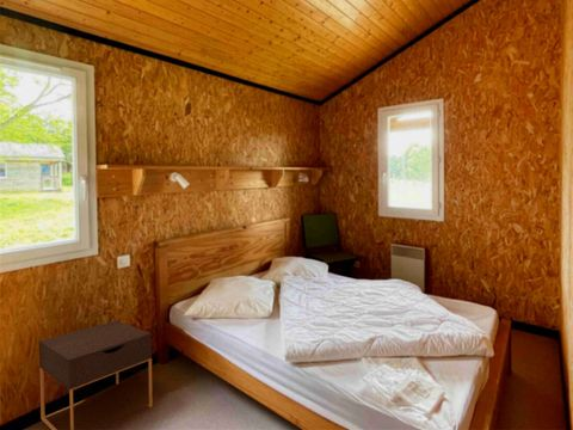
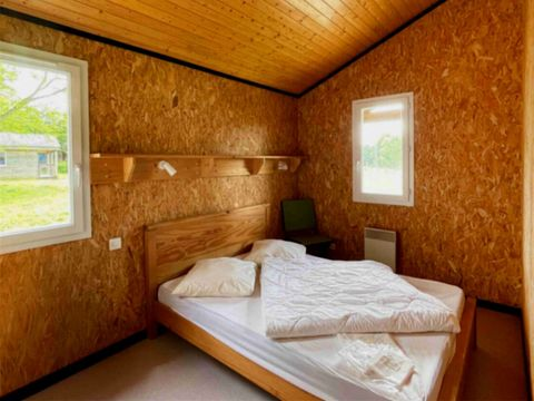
- nightstand (97, 375)
